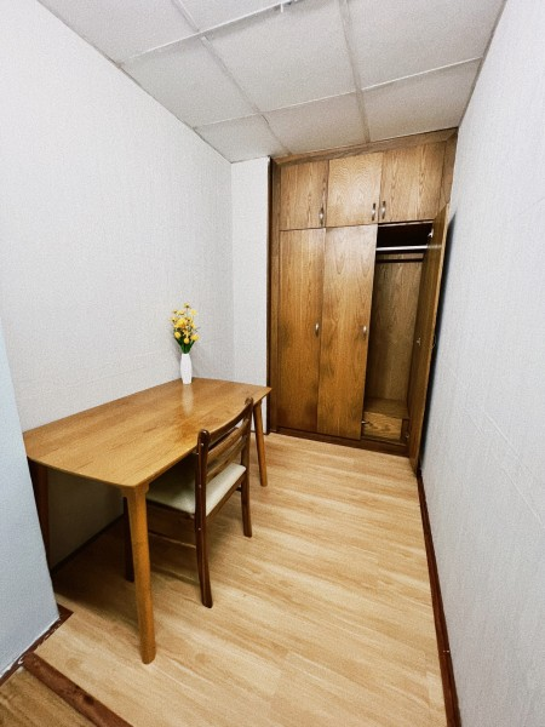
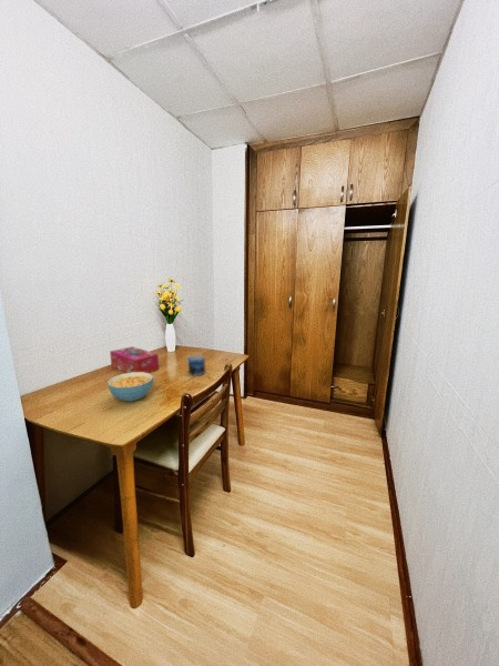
+ tissue box (133, 360)
+ cereal bowl (131, 389)
+ mug (194, 364)
